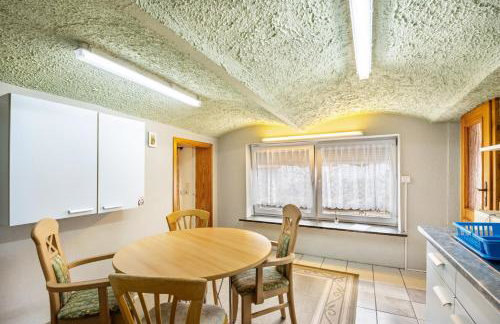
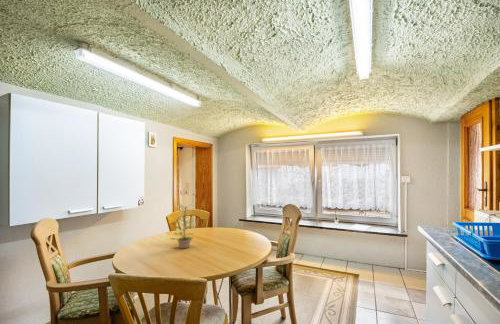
+ plant (183, 225)
